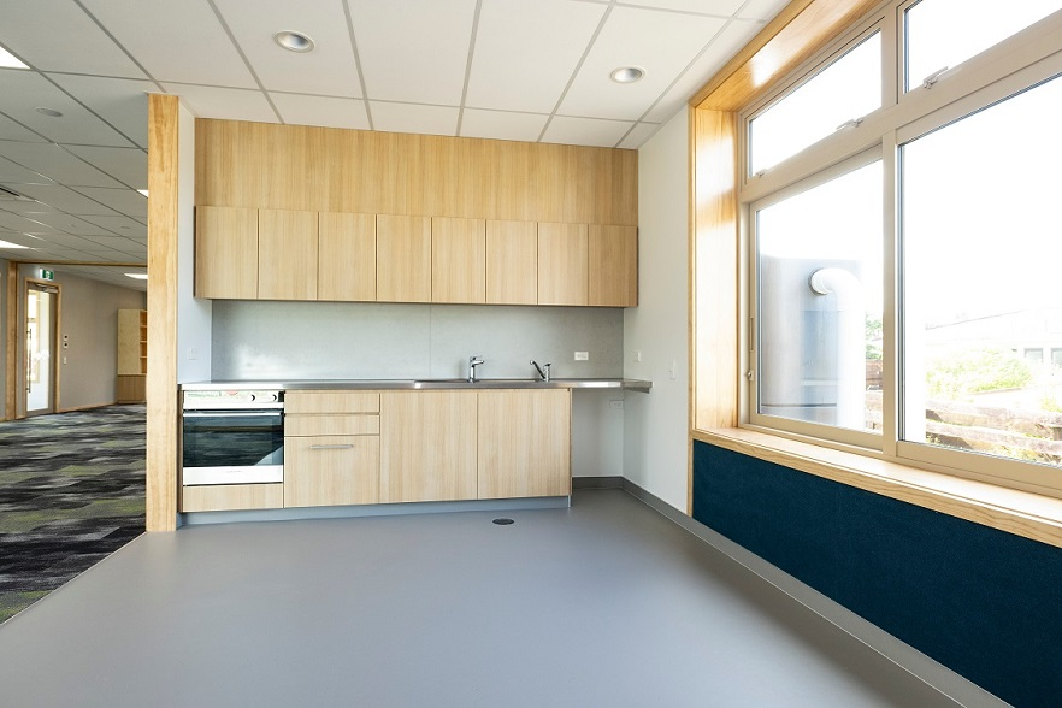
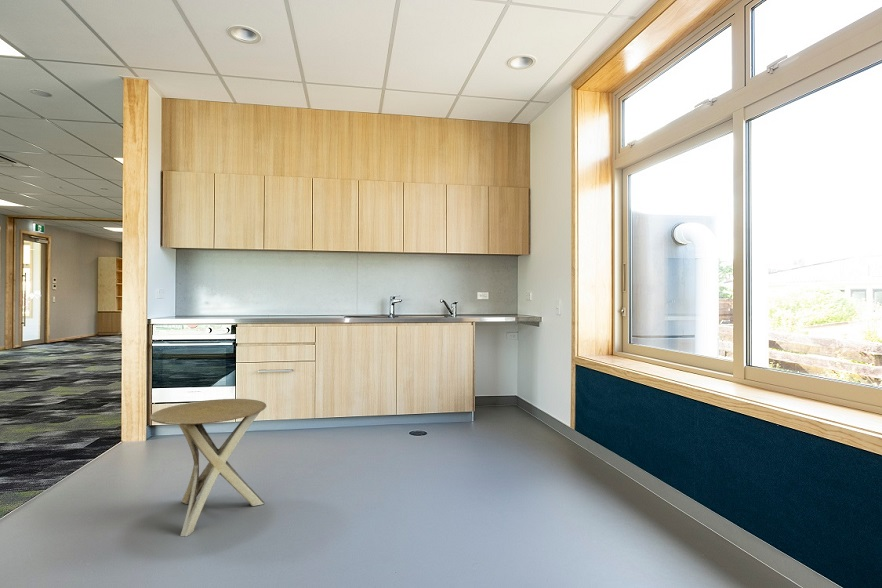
+ side table (210, 460)
